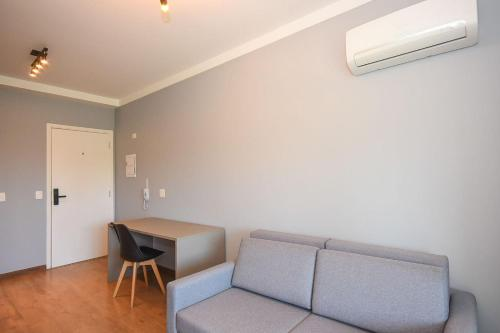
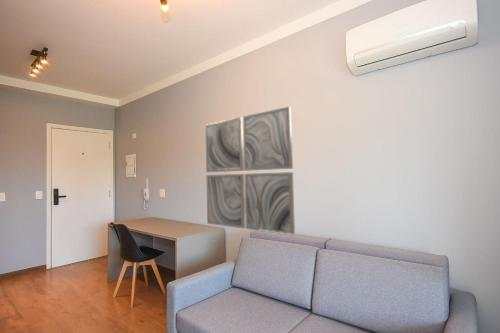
+ wall art (244, 170)
